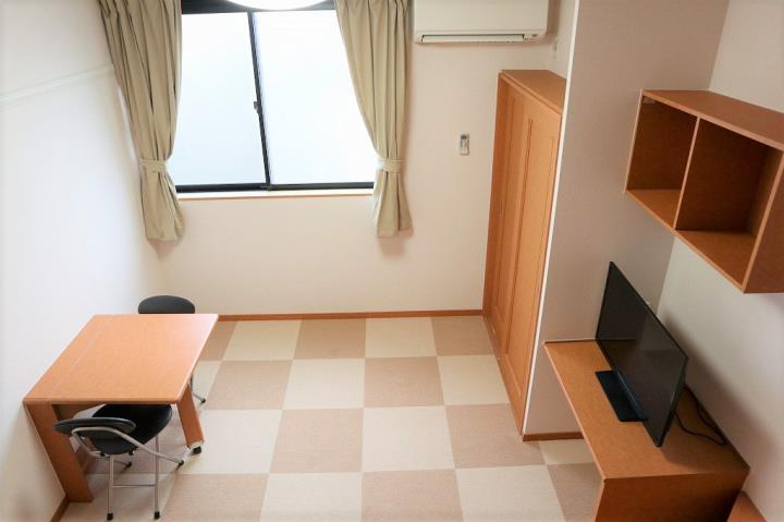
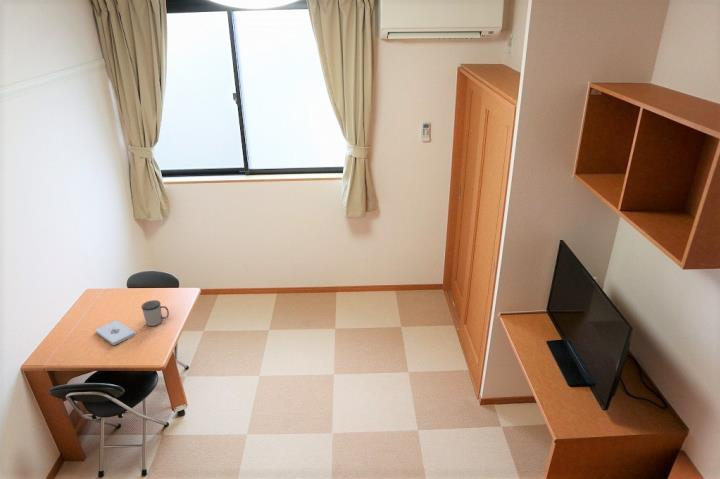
+ mug (154, 313)
+ notepad (115, 332)
